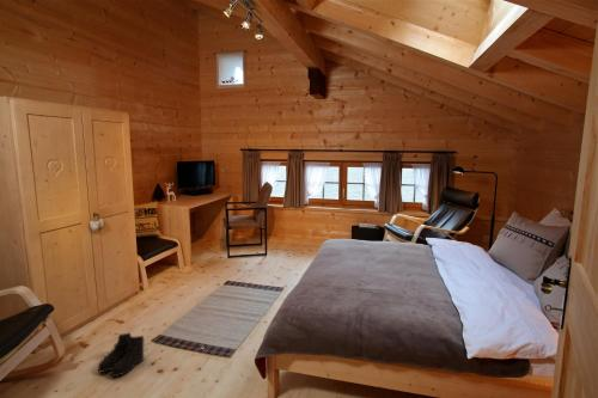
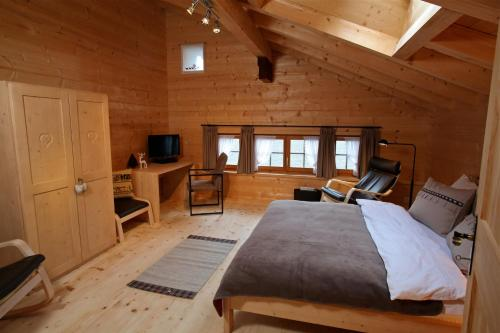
- boots (121, 351)
